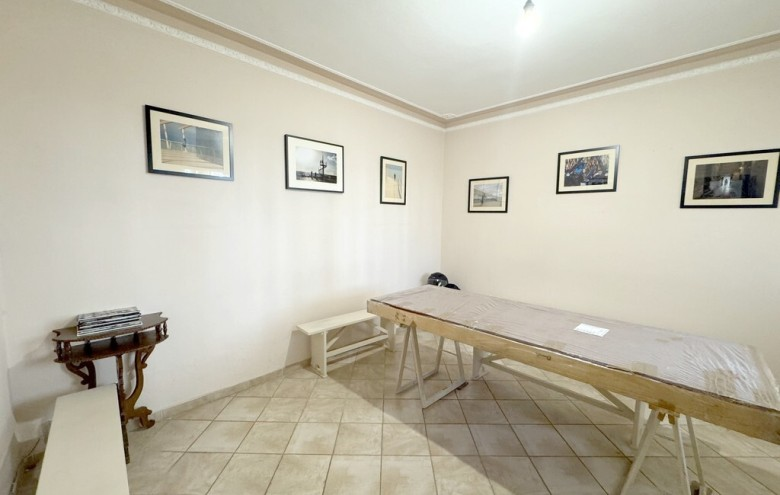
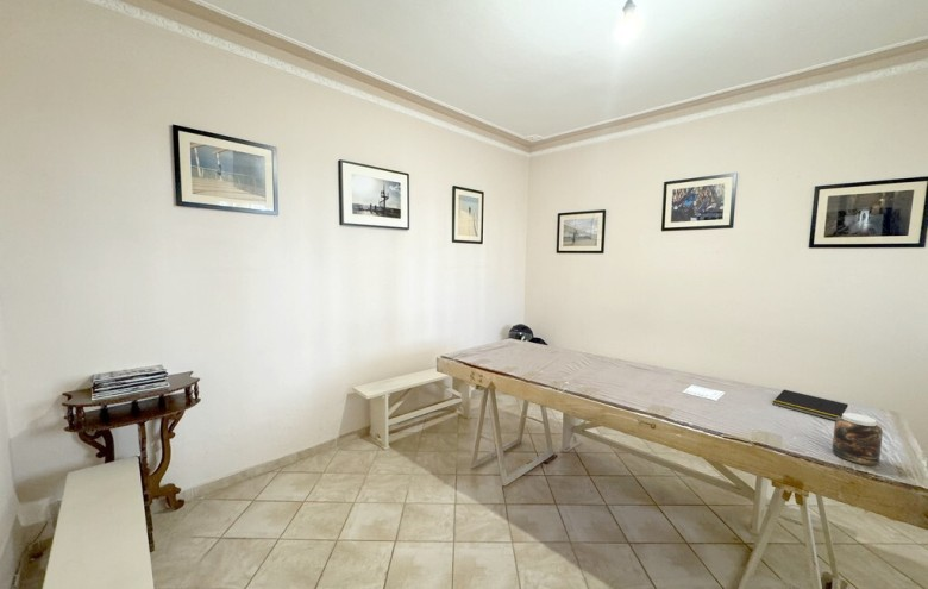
+ jar (857, 437)
+ notepad (808, 403)
